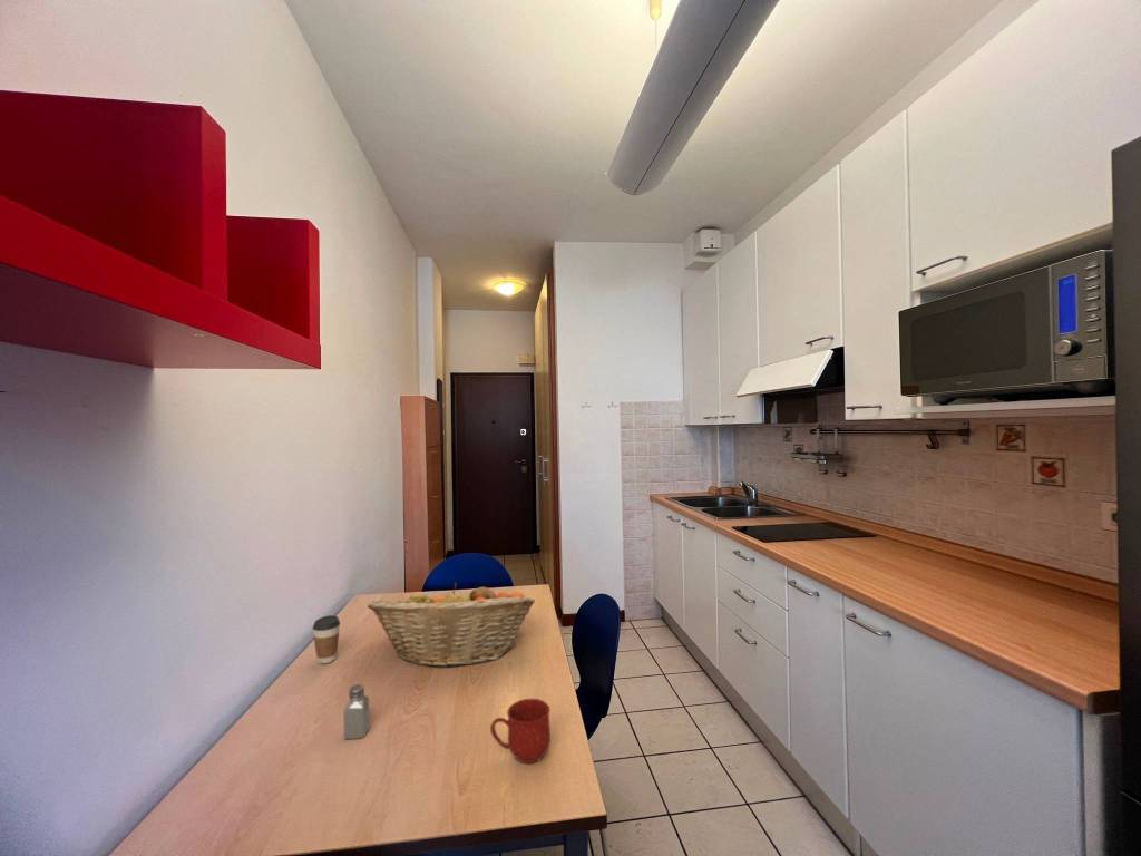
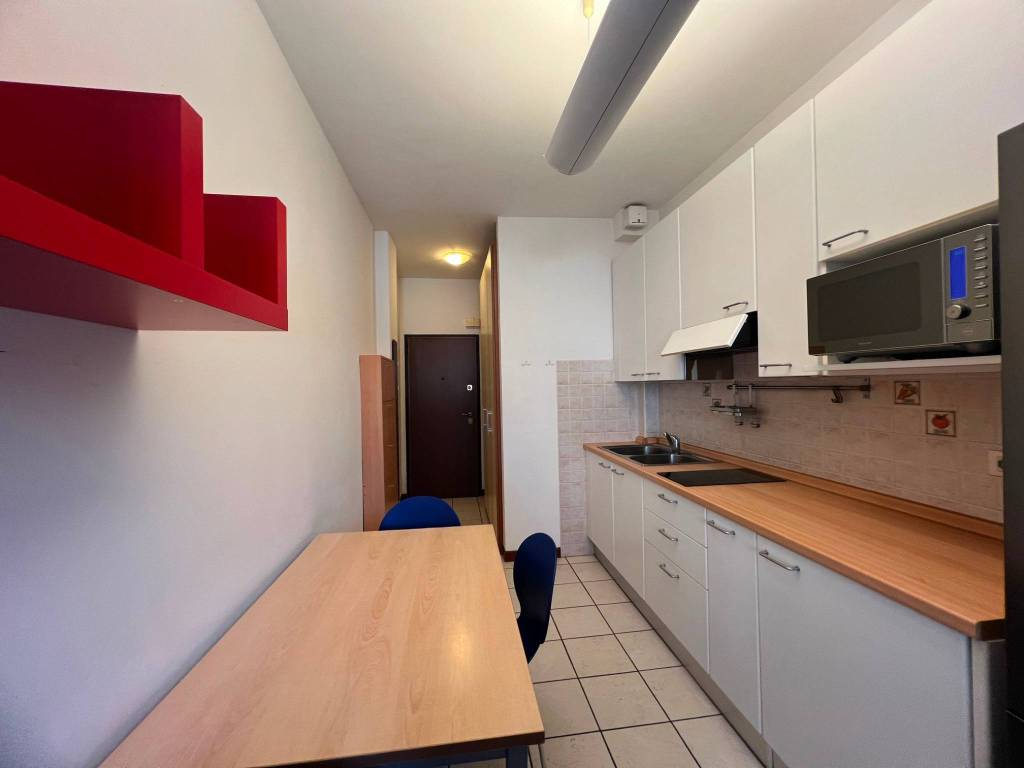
- saltshaker (357, 709)
- fruit basket (454, 614)
- coffee cup (326, 640)
- mug (520, 732)
